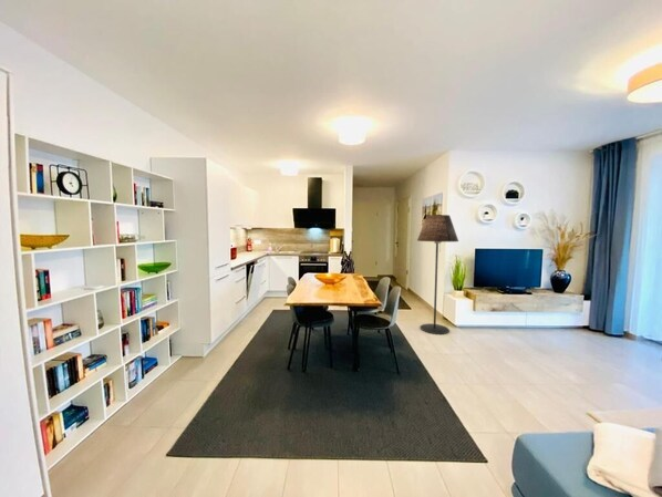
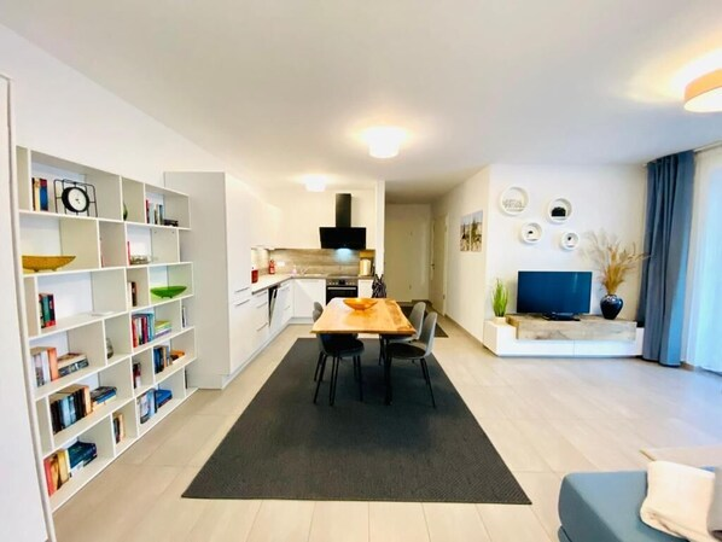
- floor lamp (436, 272)
